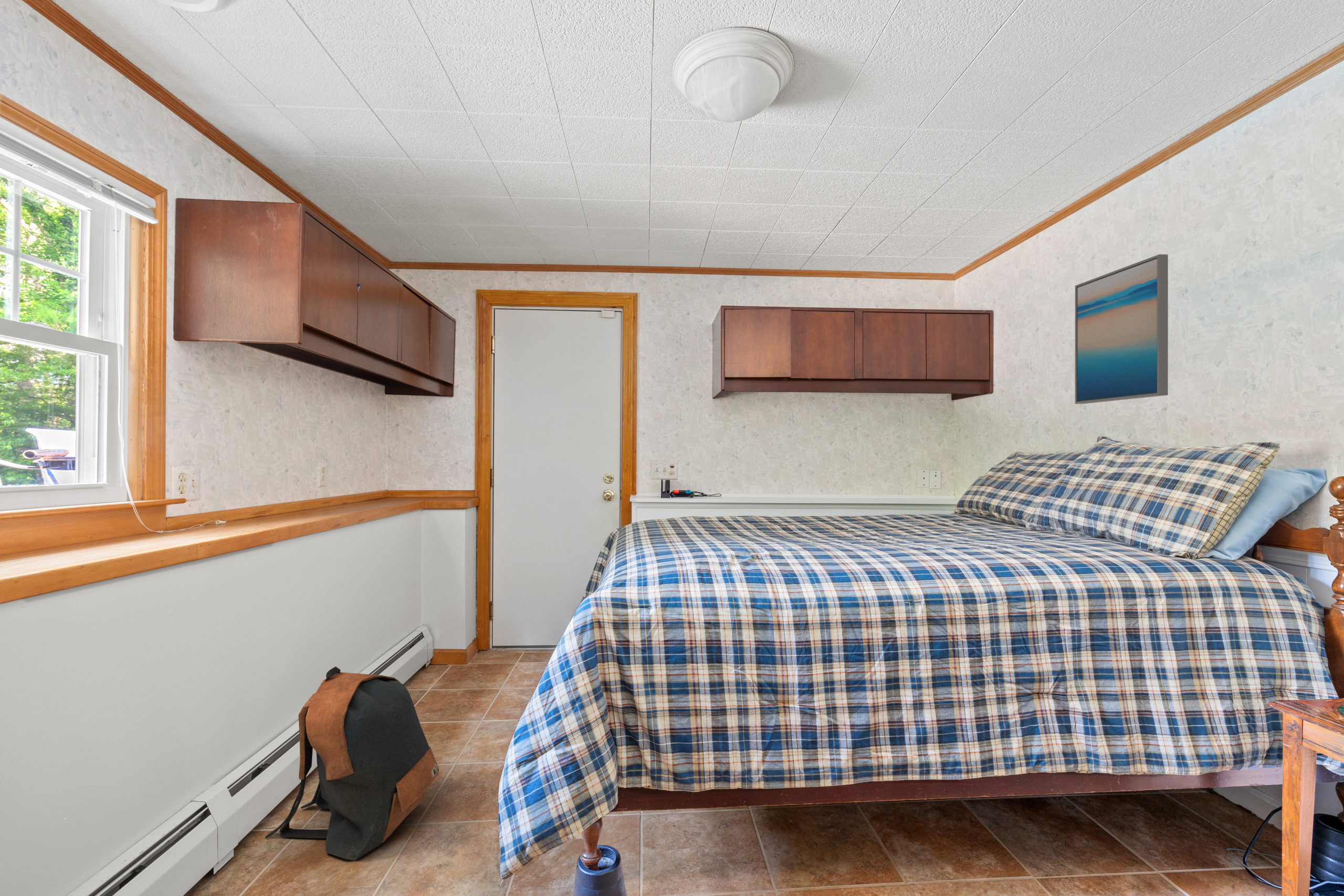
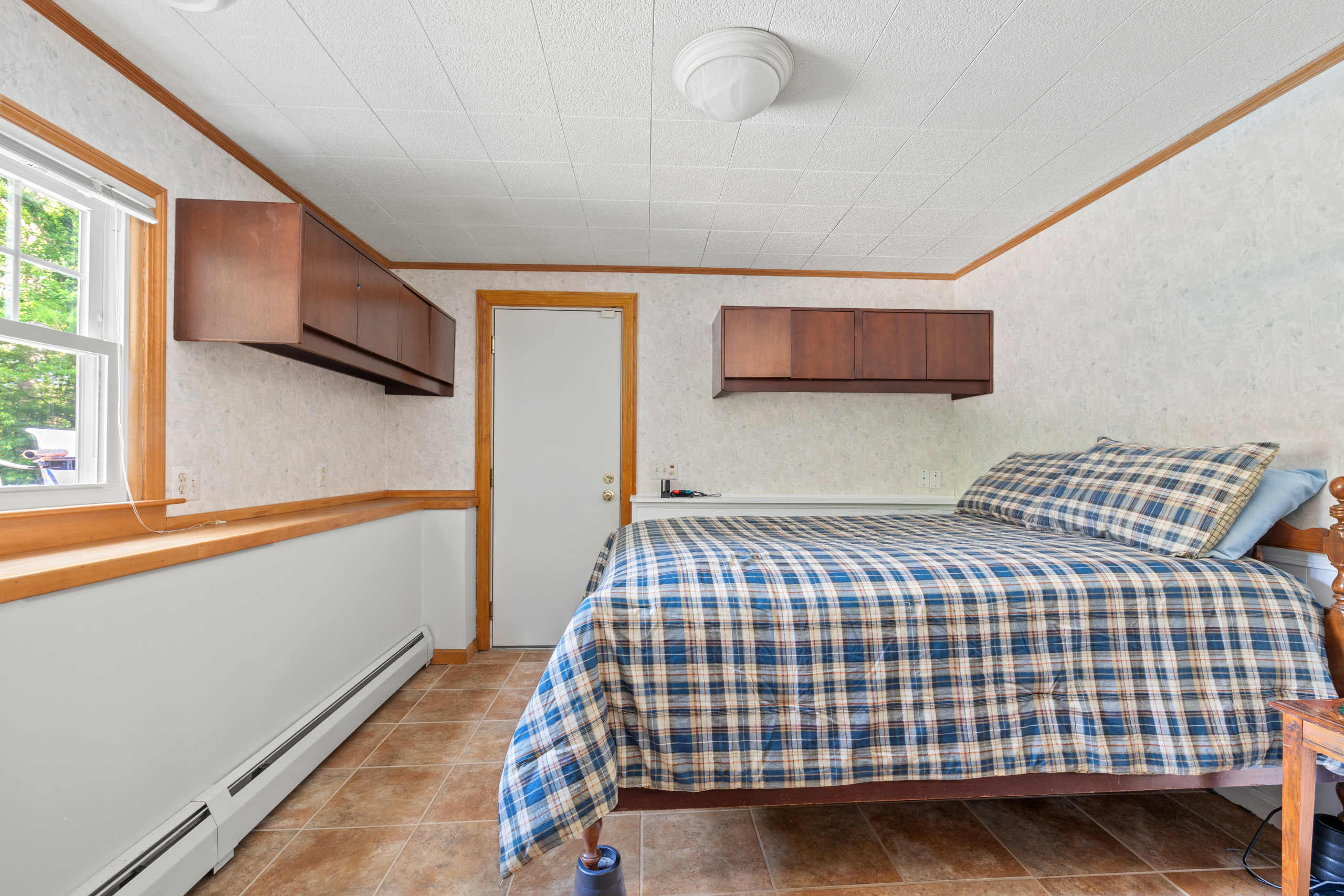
- wall art (1117, 335)
- backpack (355, 747)
